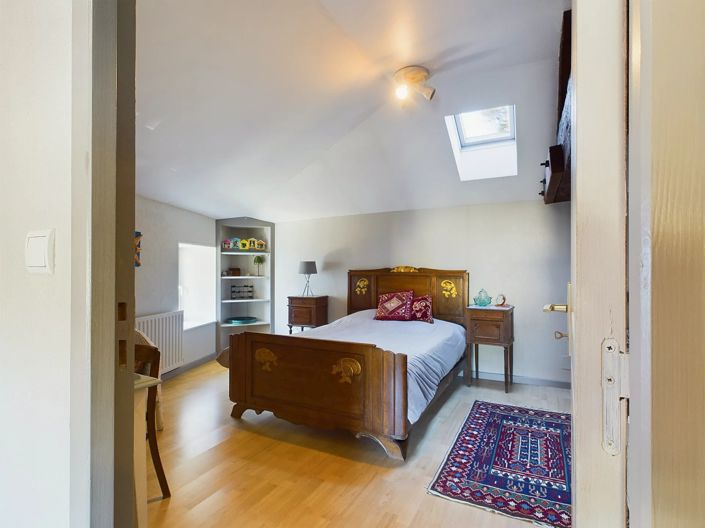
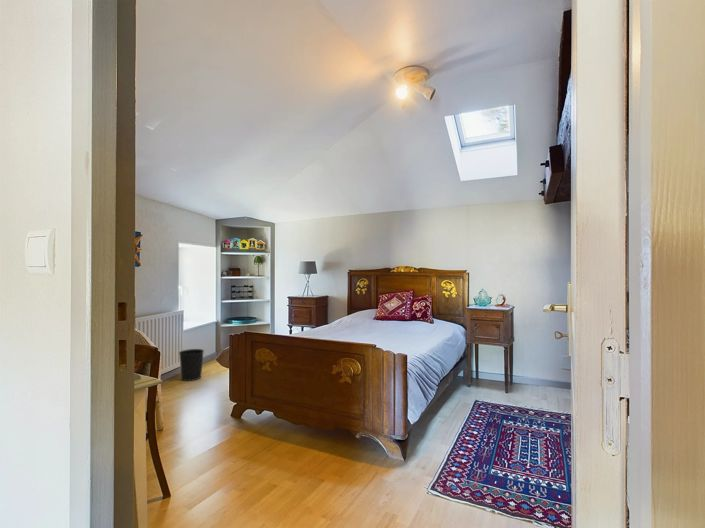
+ wastebasket (191, 364)
